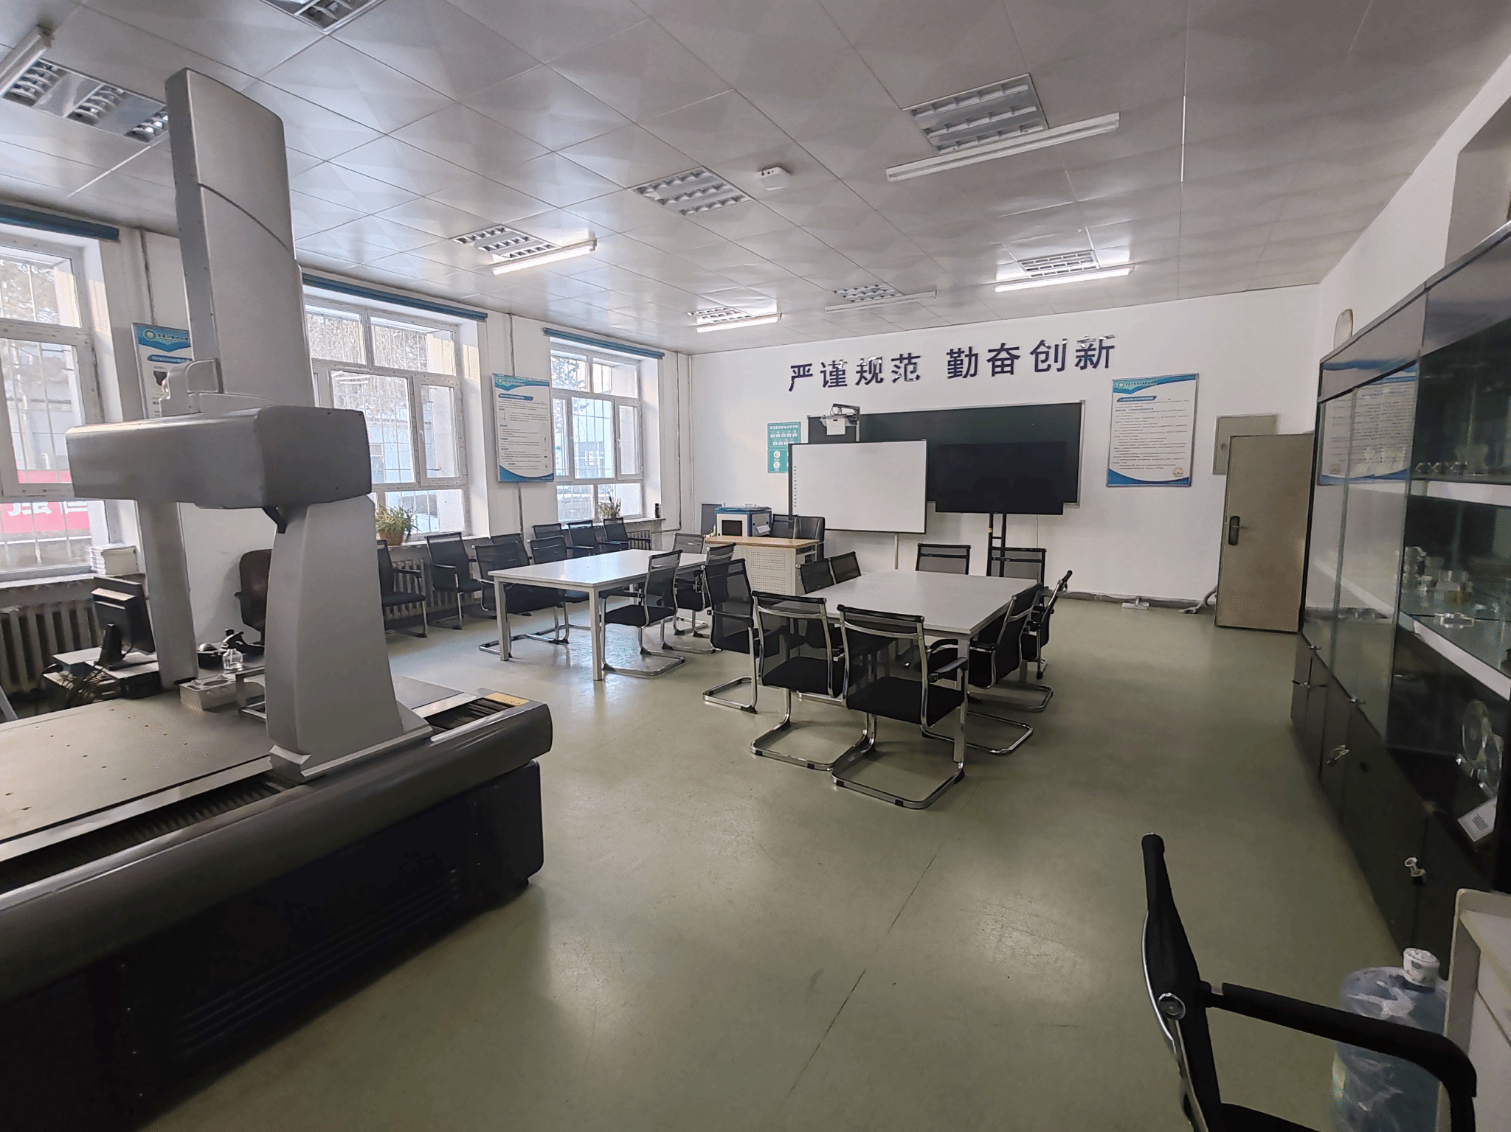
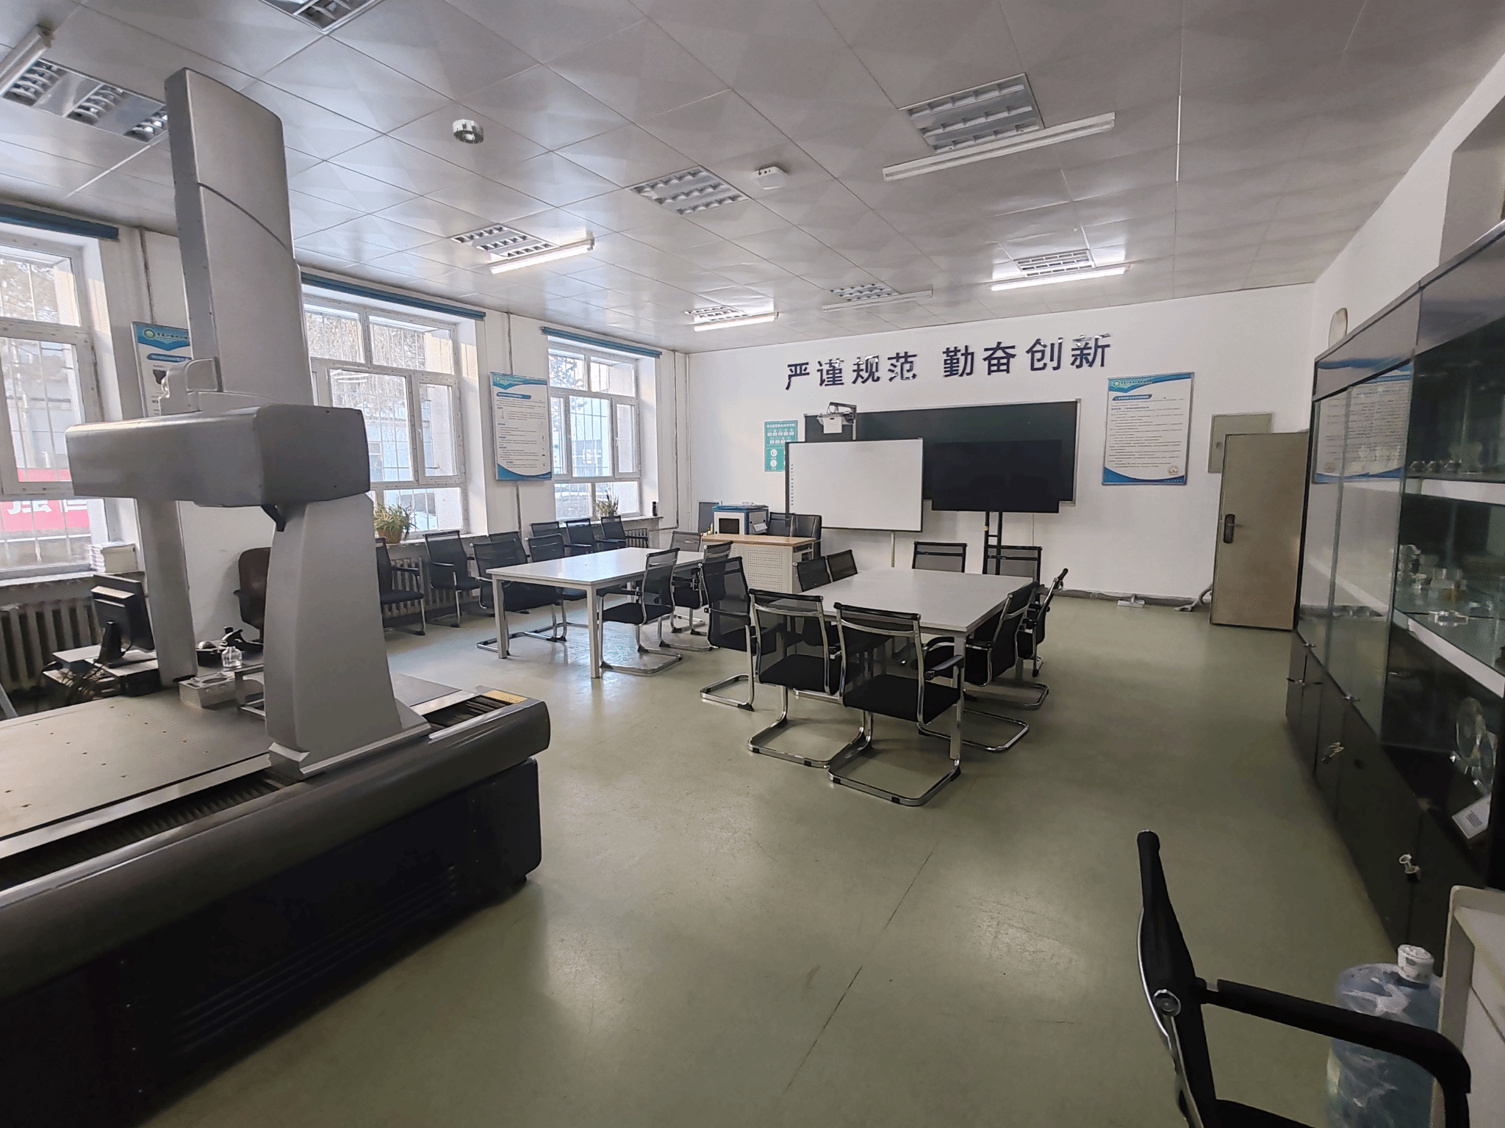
+ smoke detector (468, 130)
